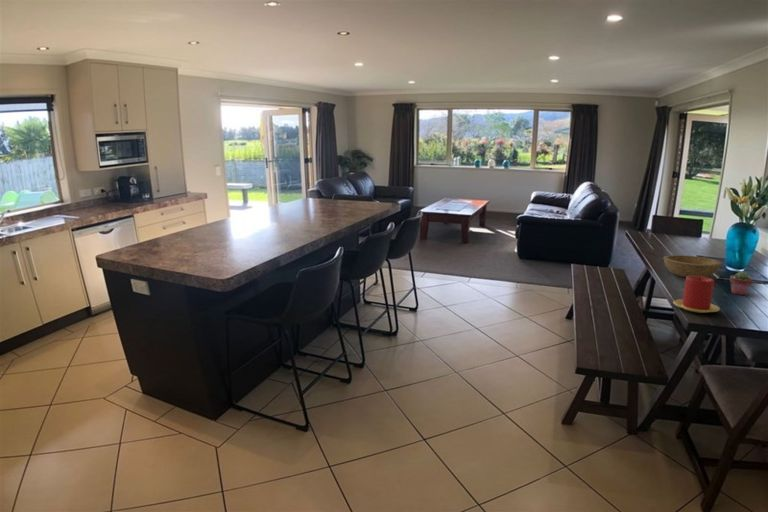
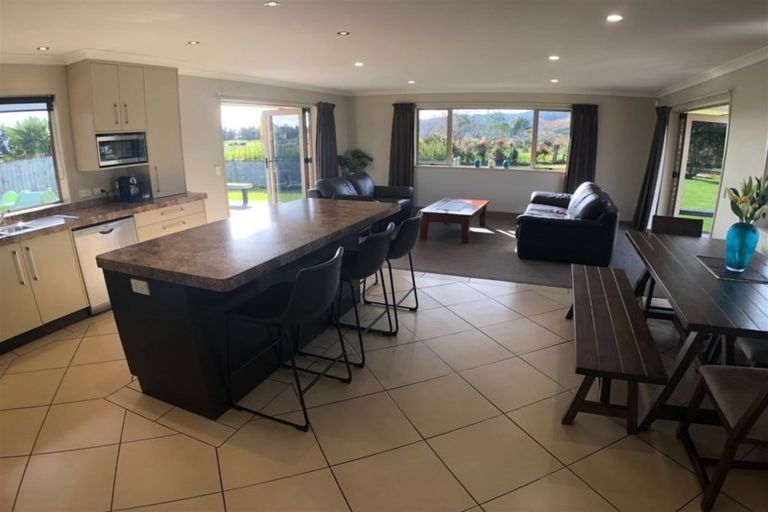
- bowl (690, 267)
- candle (697, 293)
- potted succulent (740, 282)
